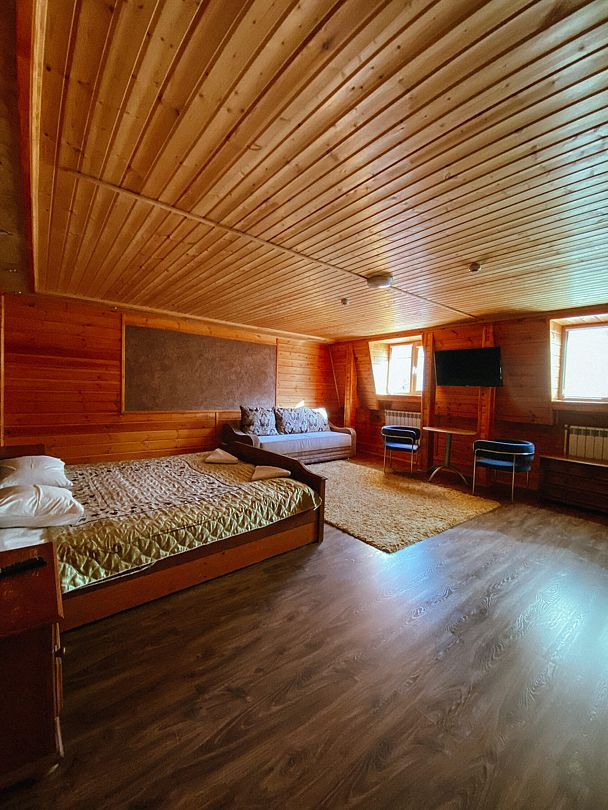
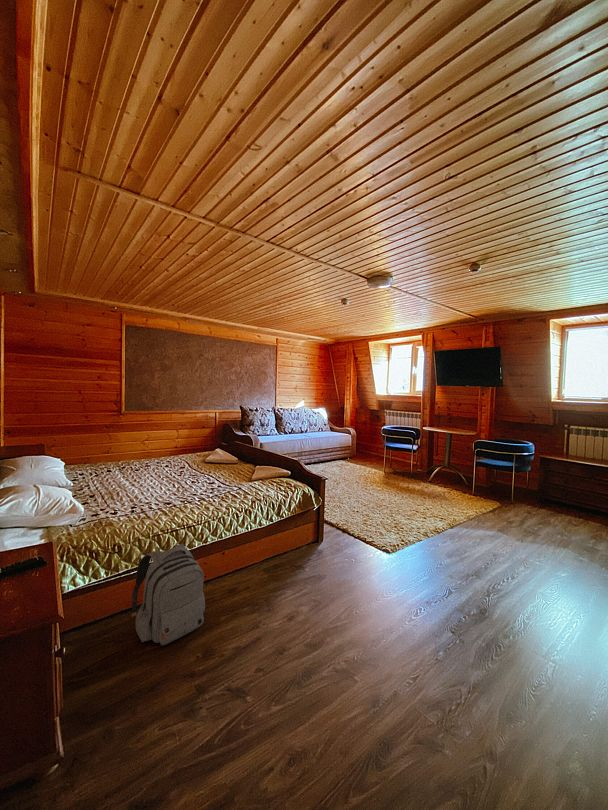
+ backpack (171, 584)
